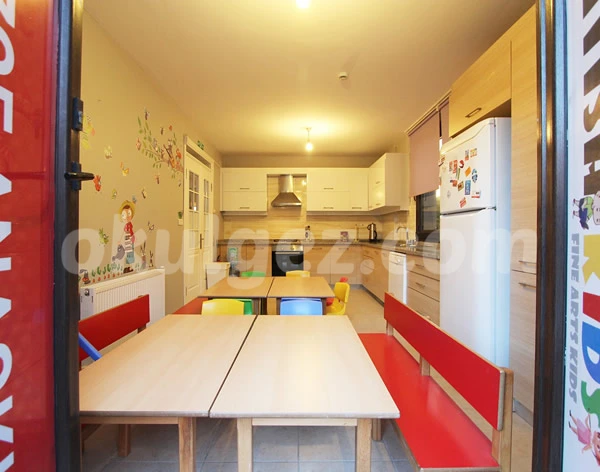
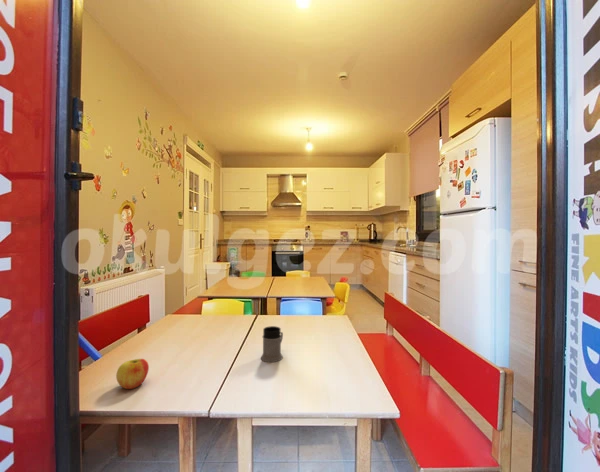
+ mug (274, 341)
+ apple (132, 373)
